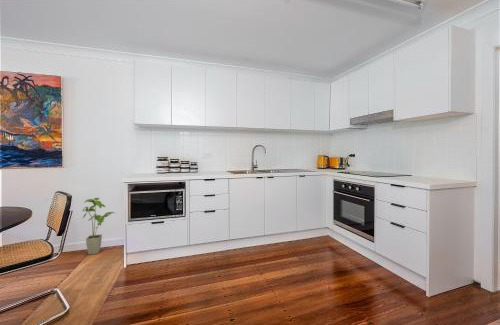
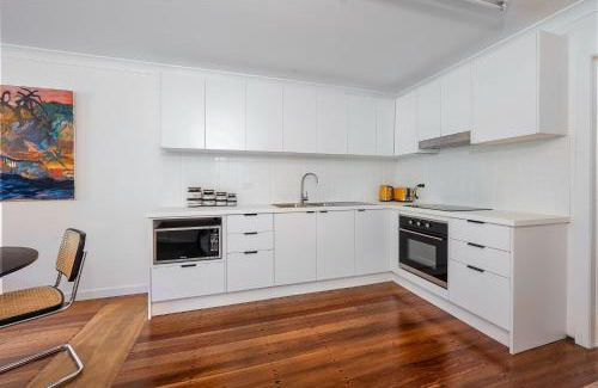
- house plant (97, 225)
